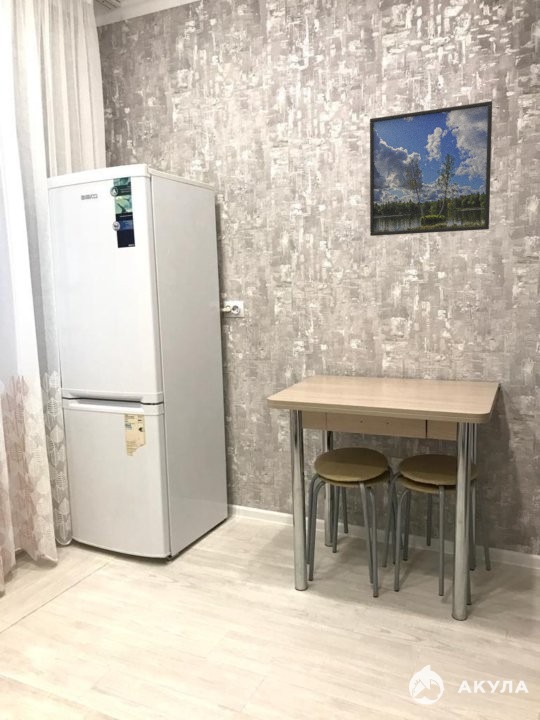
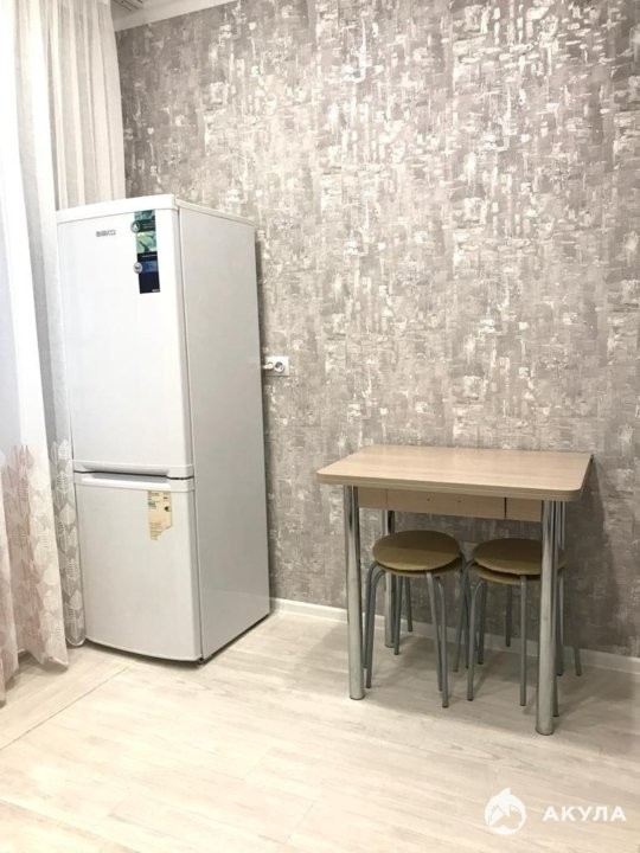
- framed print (427, 172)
